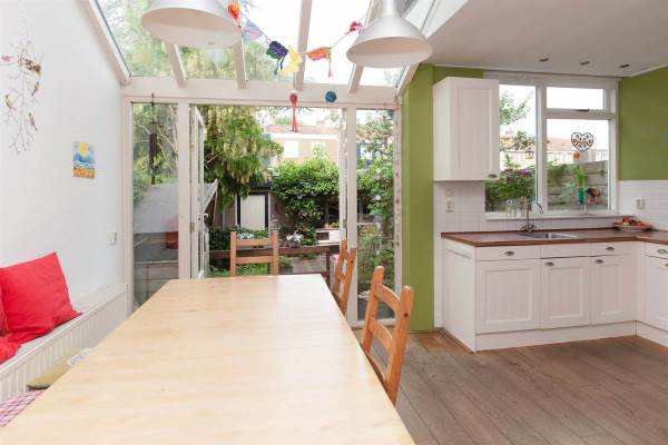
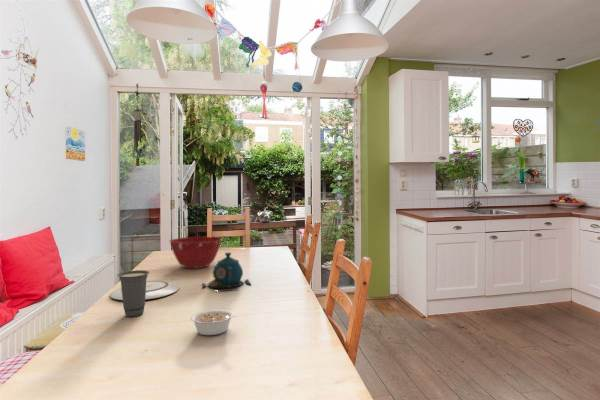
+ legume (214, 321)
+ mixing bowl (196, 252)
+ plate (146, 288)
+ teapot (226, 268)
+ cup (134, 293)
